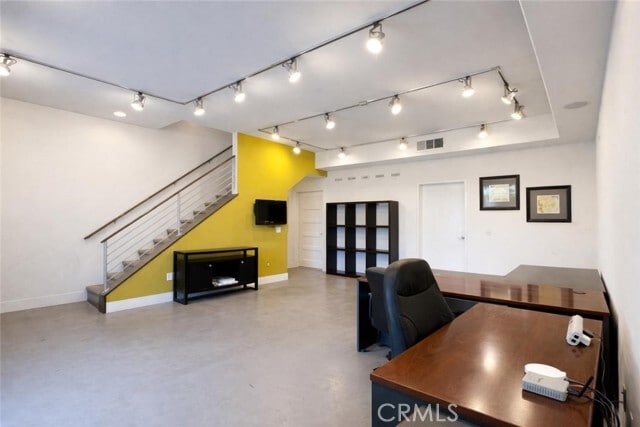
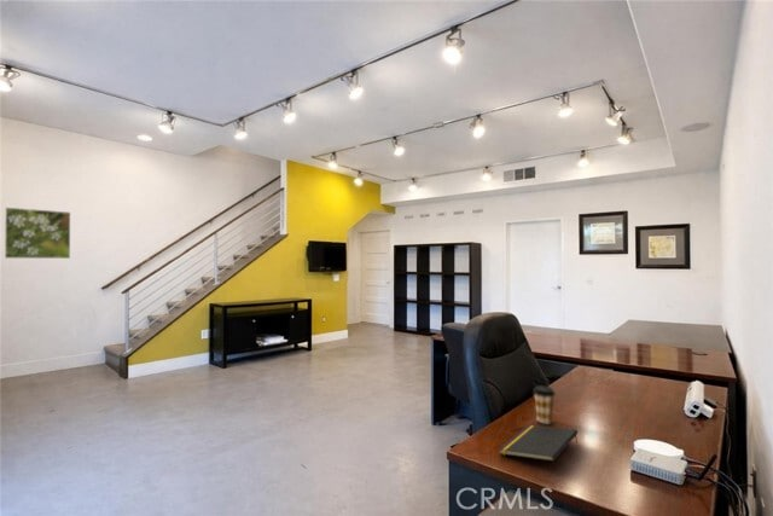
+ notepad (539, 441)
+ coffee cup (544, 404)
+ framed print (39, 233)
